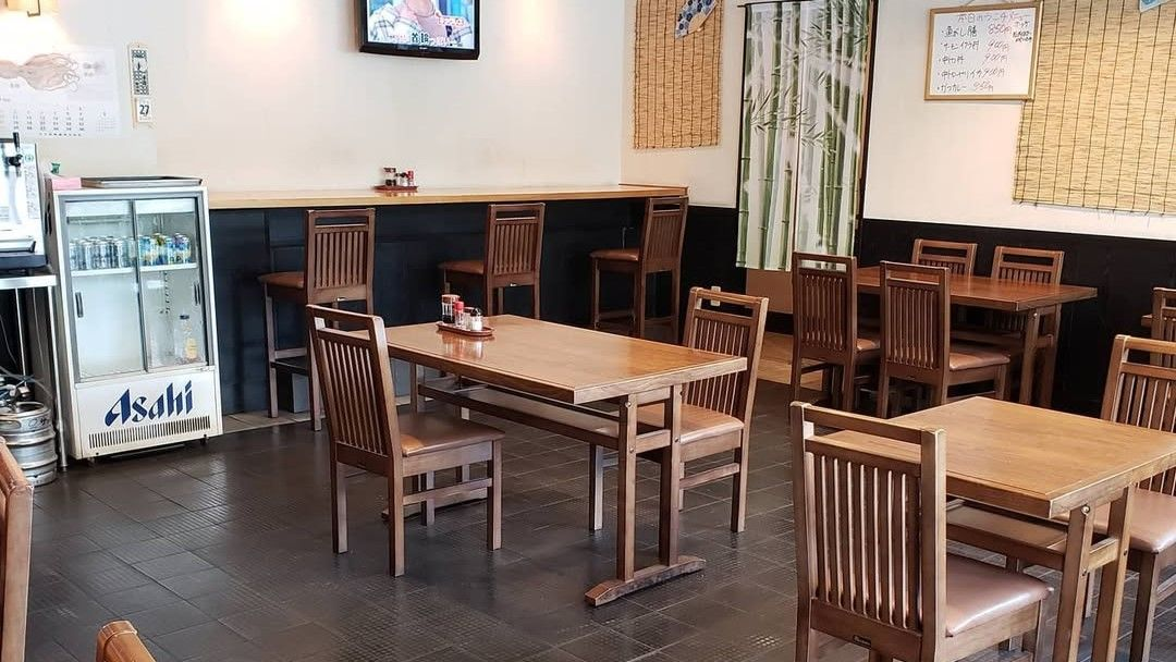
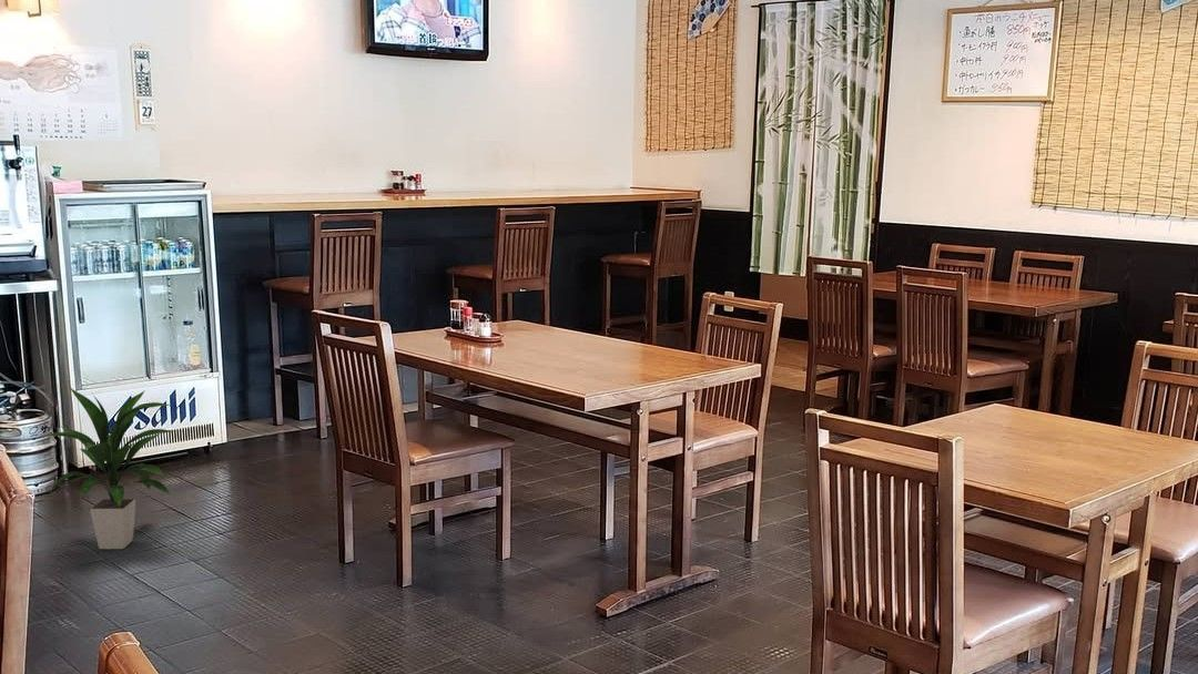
+ indoor plant (115, 464)
